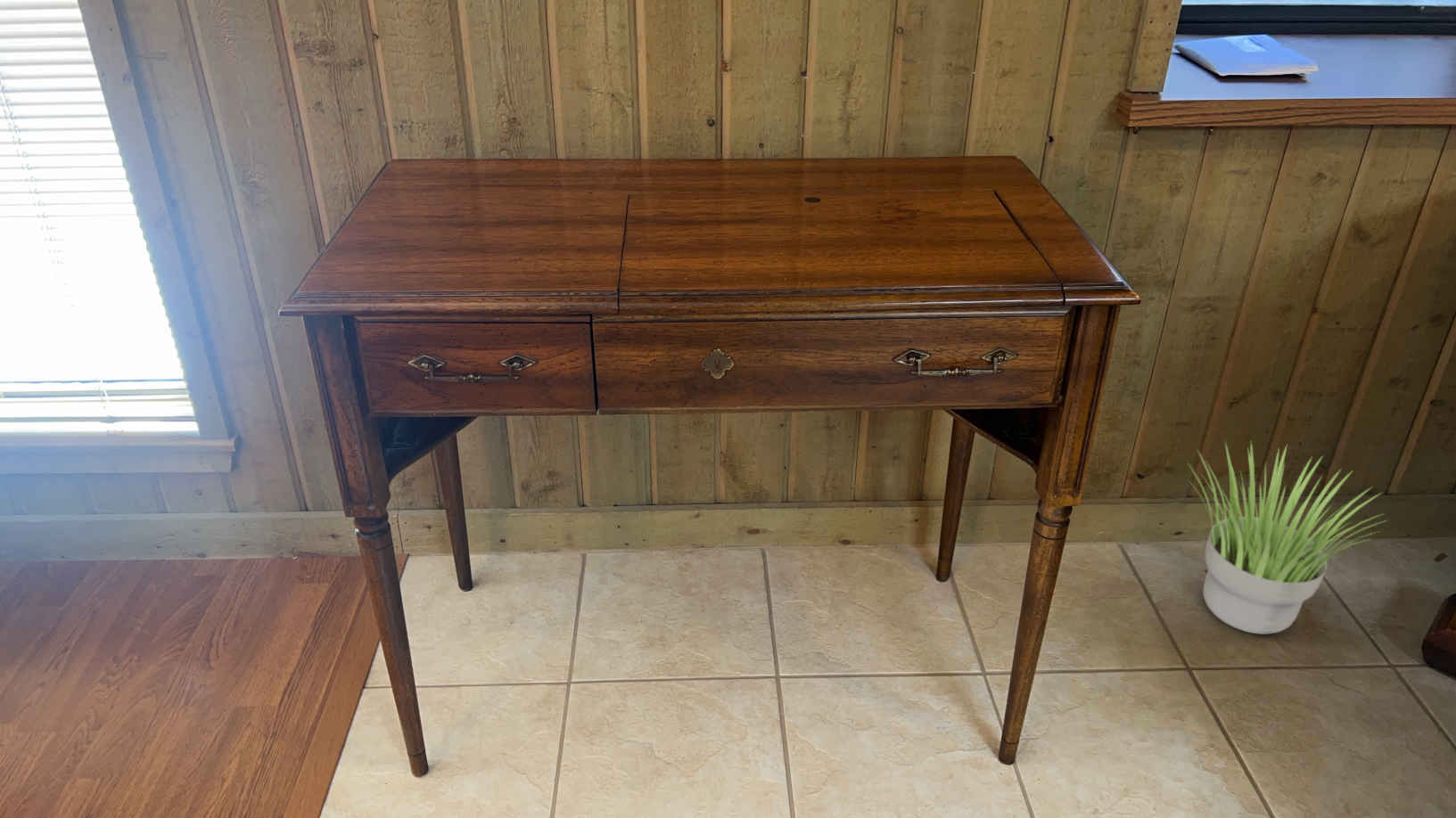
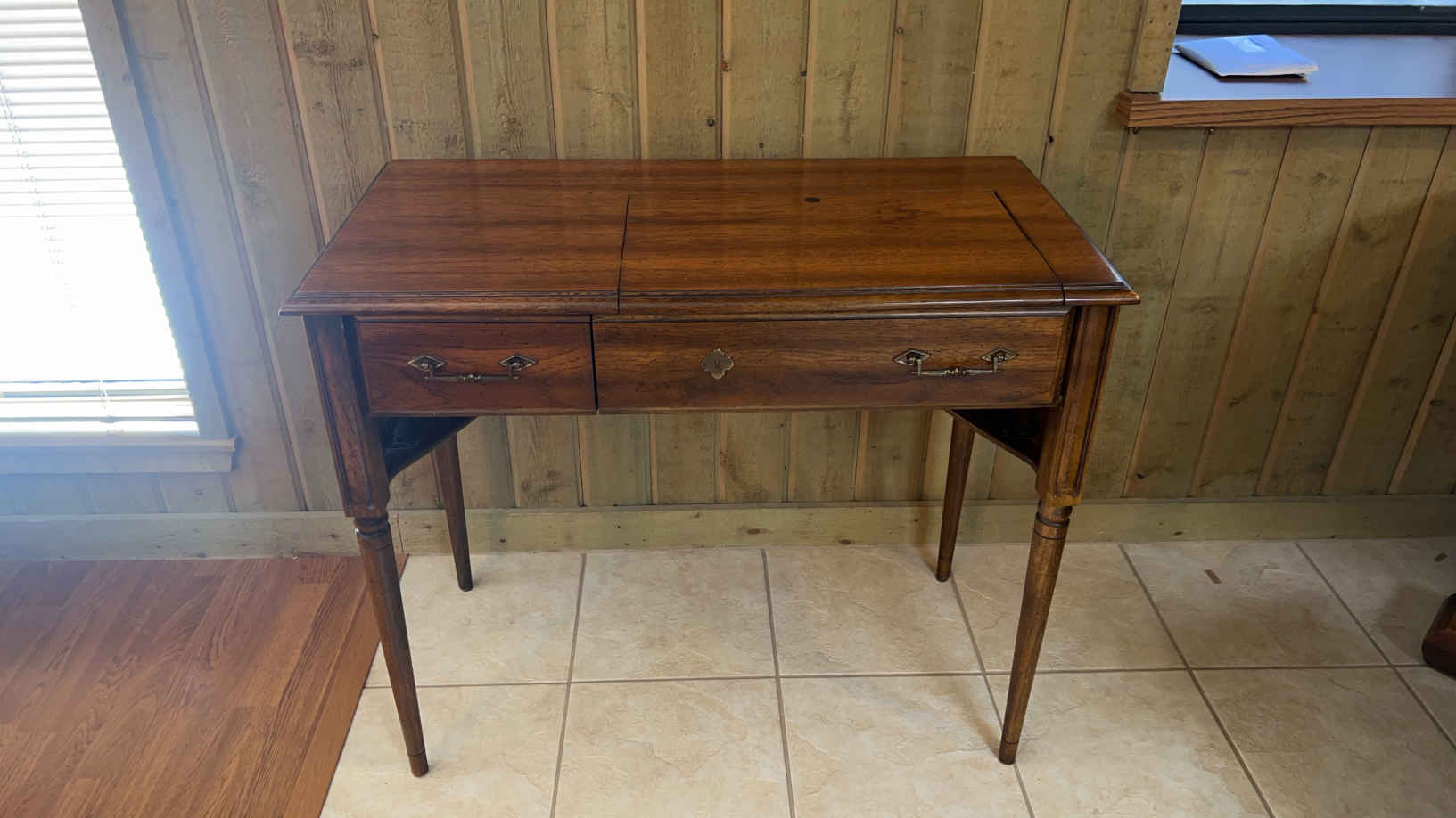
- potted plant (1265, 552)
